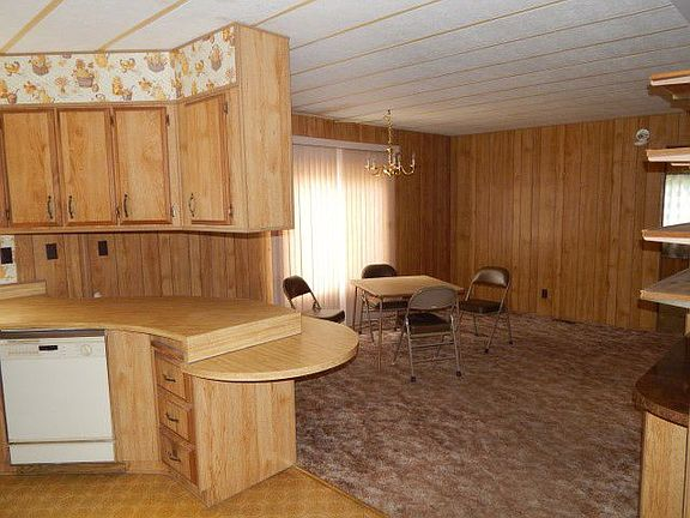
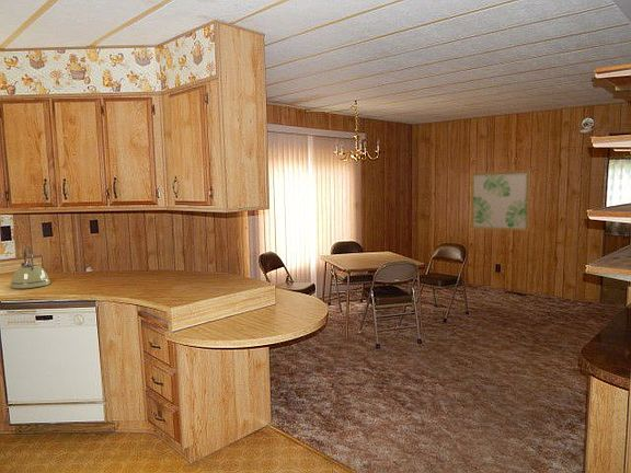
+ kettle (27, 265)
+ wall art (498, 200)
